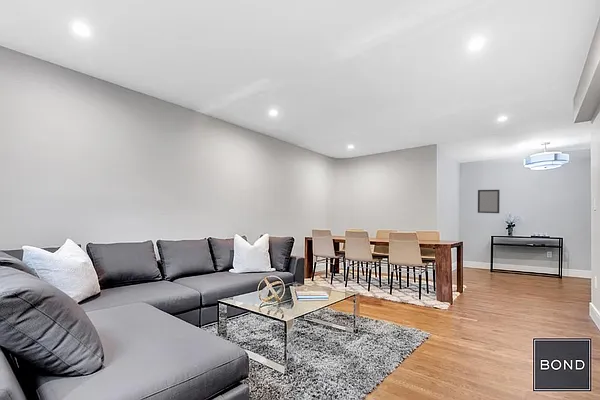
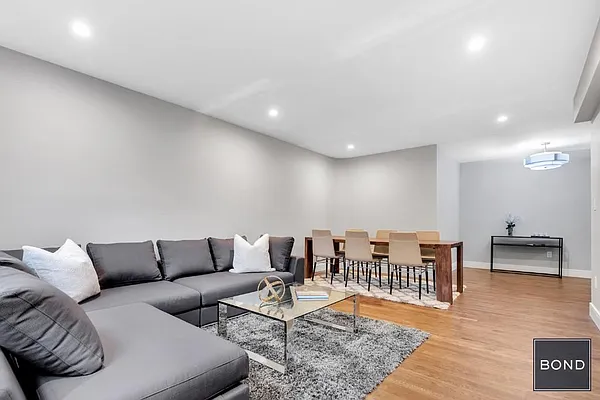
- home mirror (488, 201)
